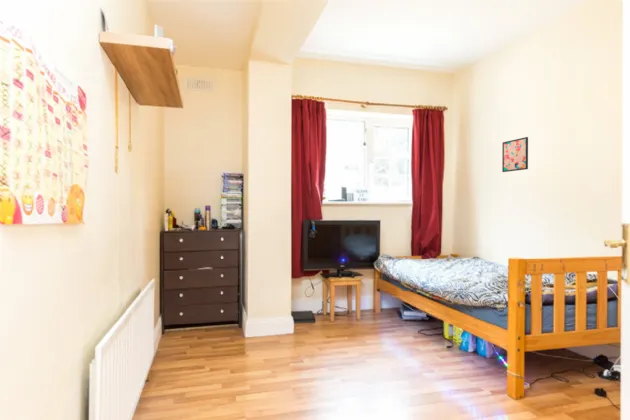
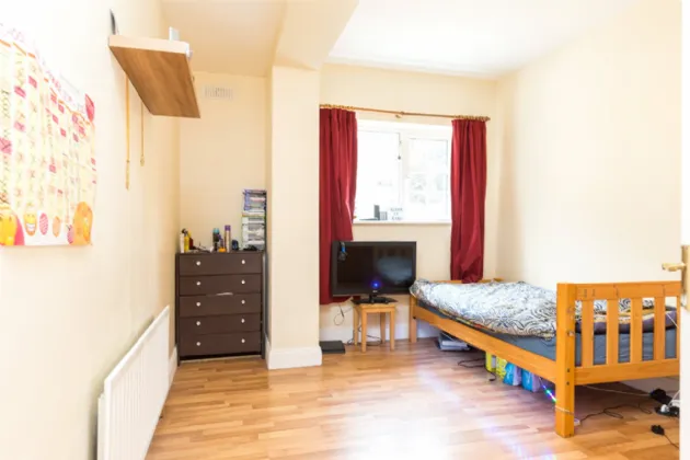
- wall art (514, 155)
